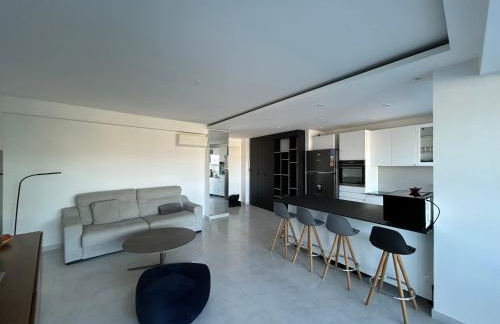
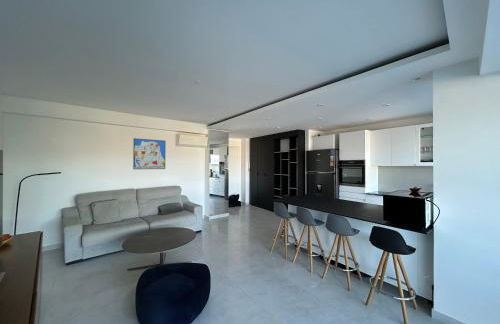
+ wall art (150, 154)
